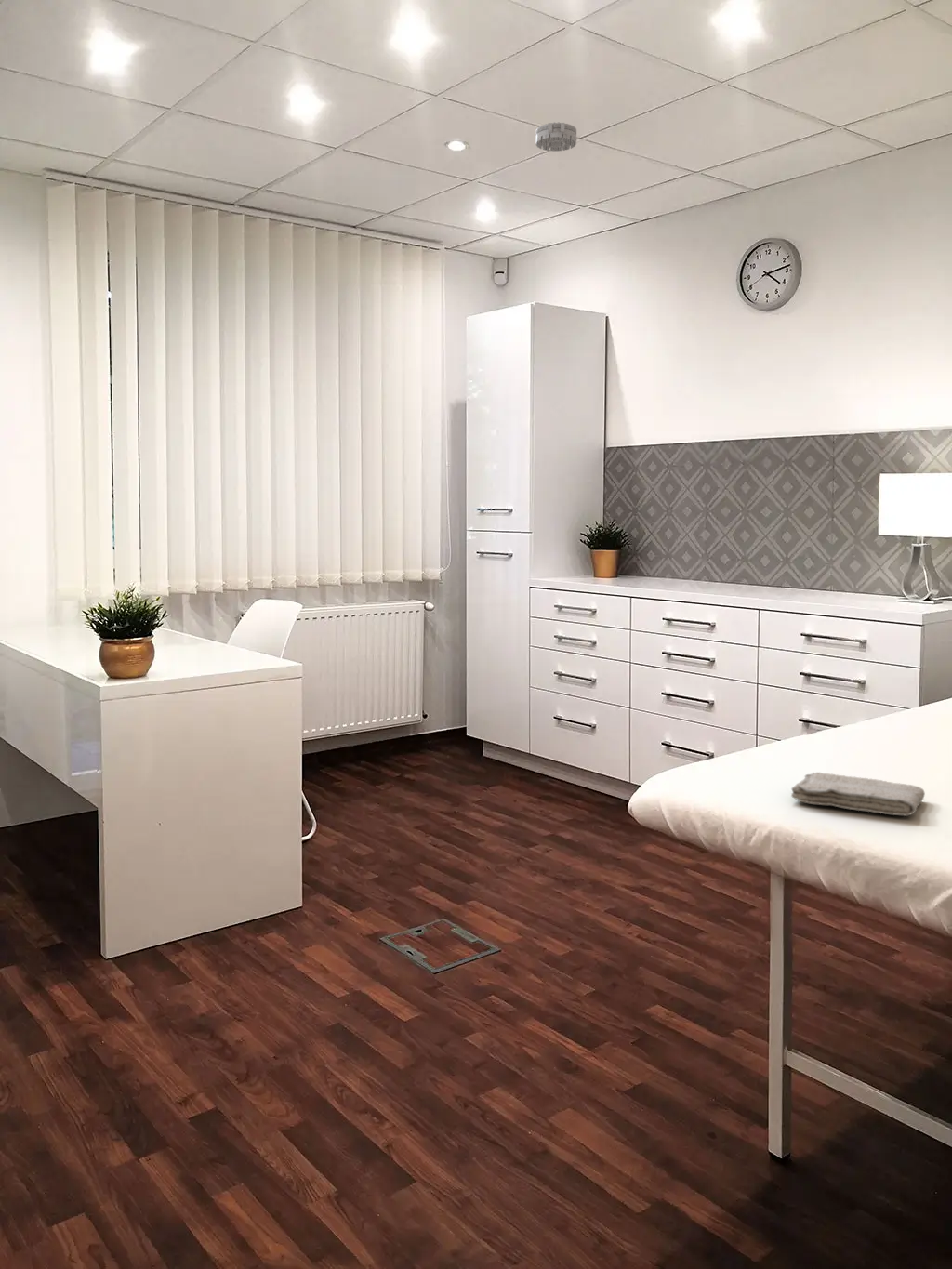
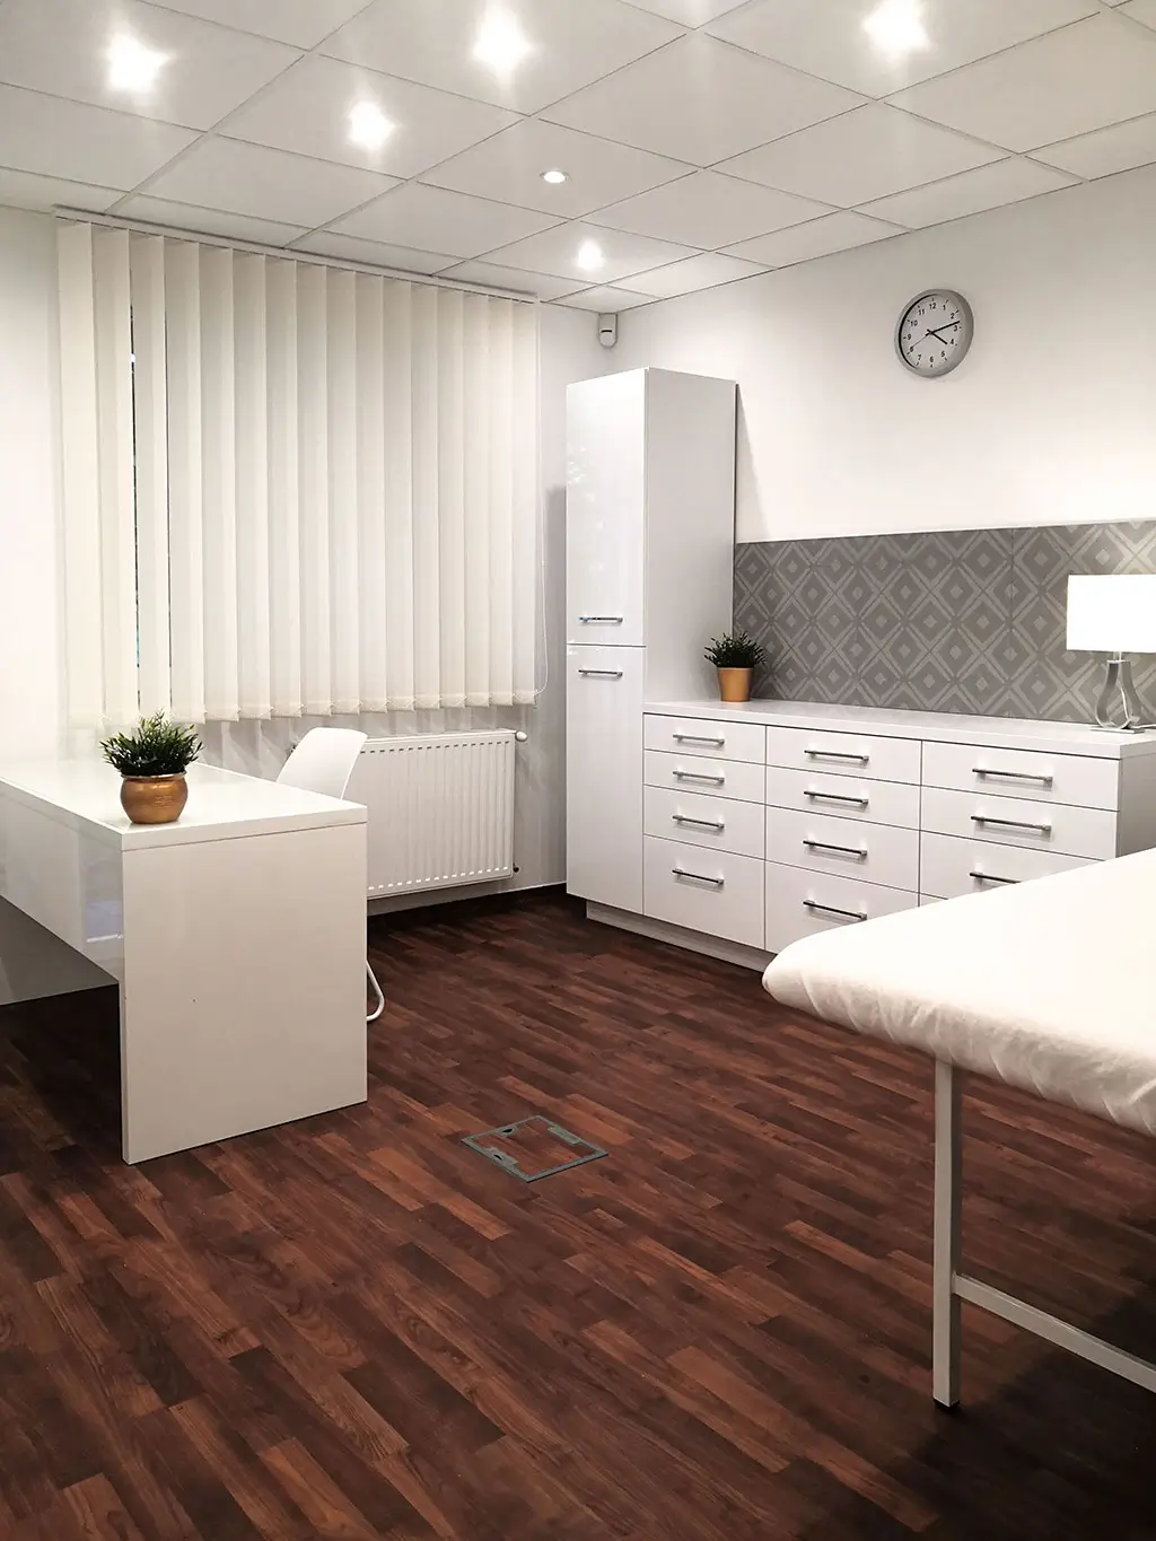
- washcloth (858, 791)
- smoke detector (556, 136)
